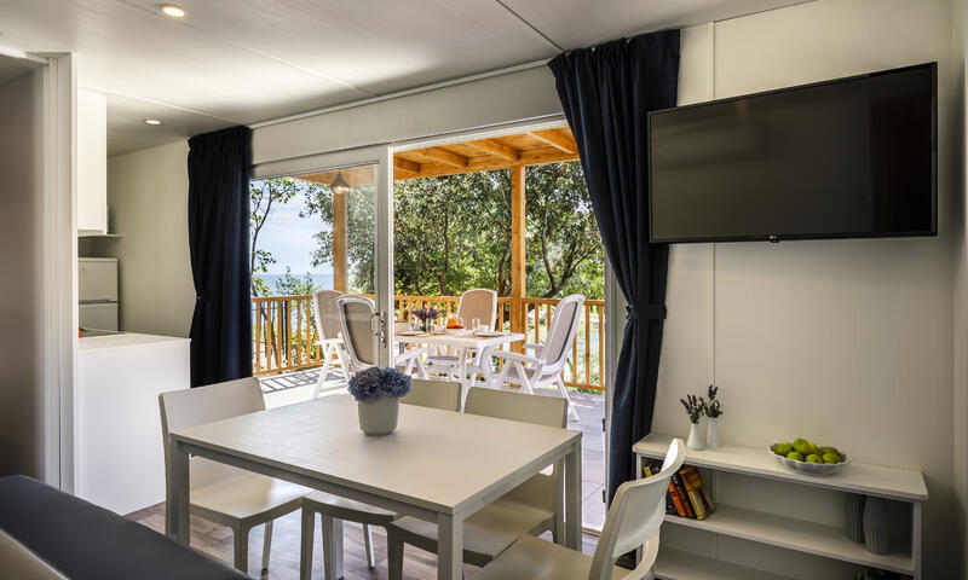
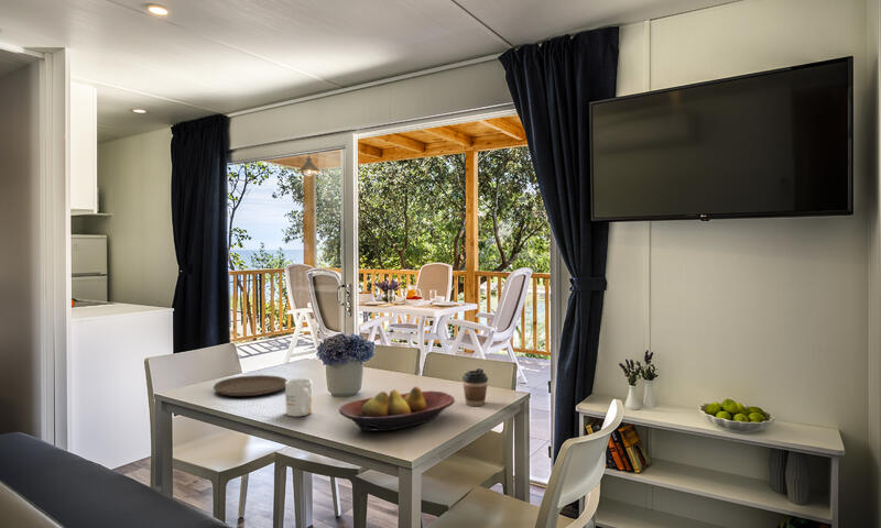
+ coffee cup (475, 386)
+ mug (302, 397)
+ plate (251, 385)
+ fruit bowl (399, 405)
